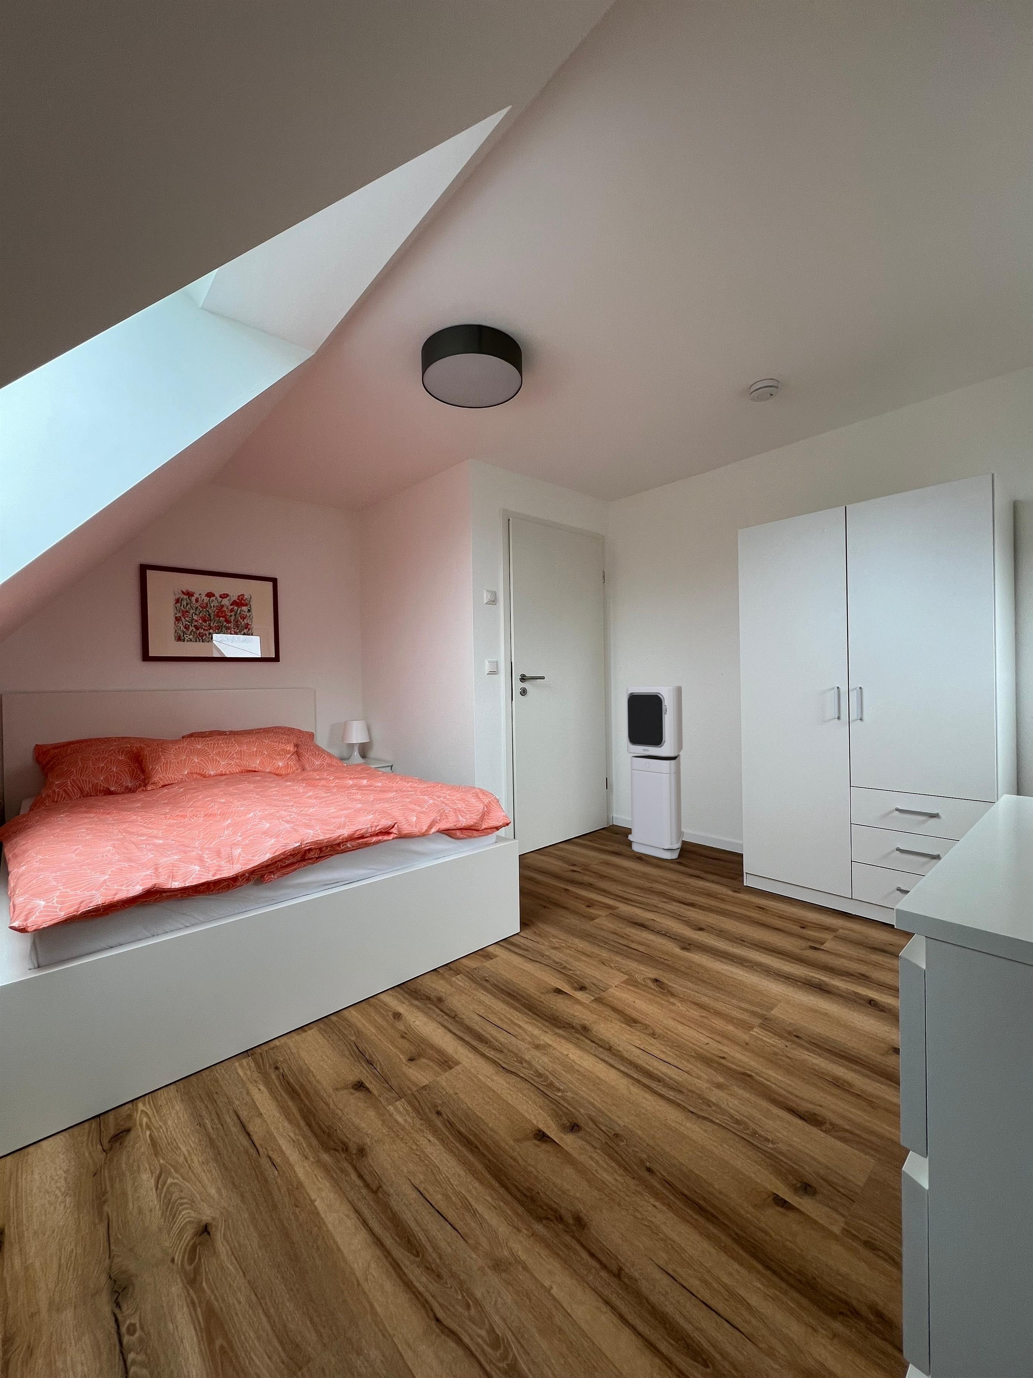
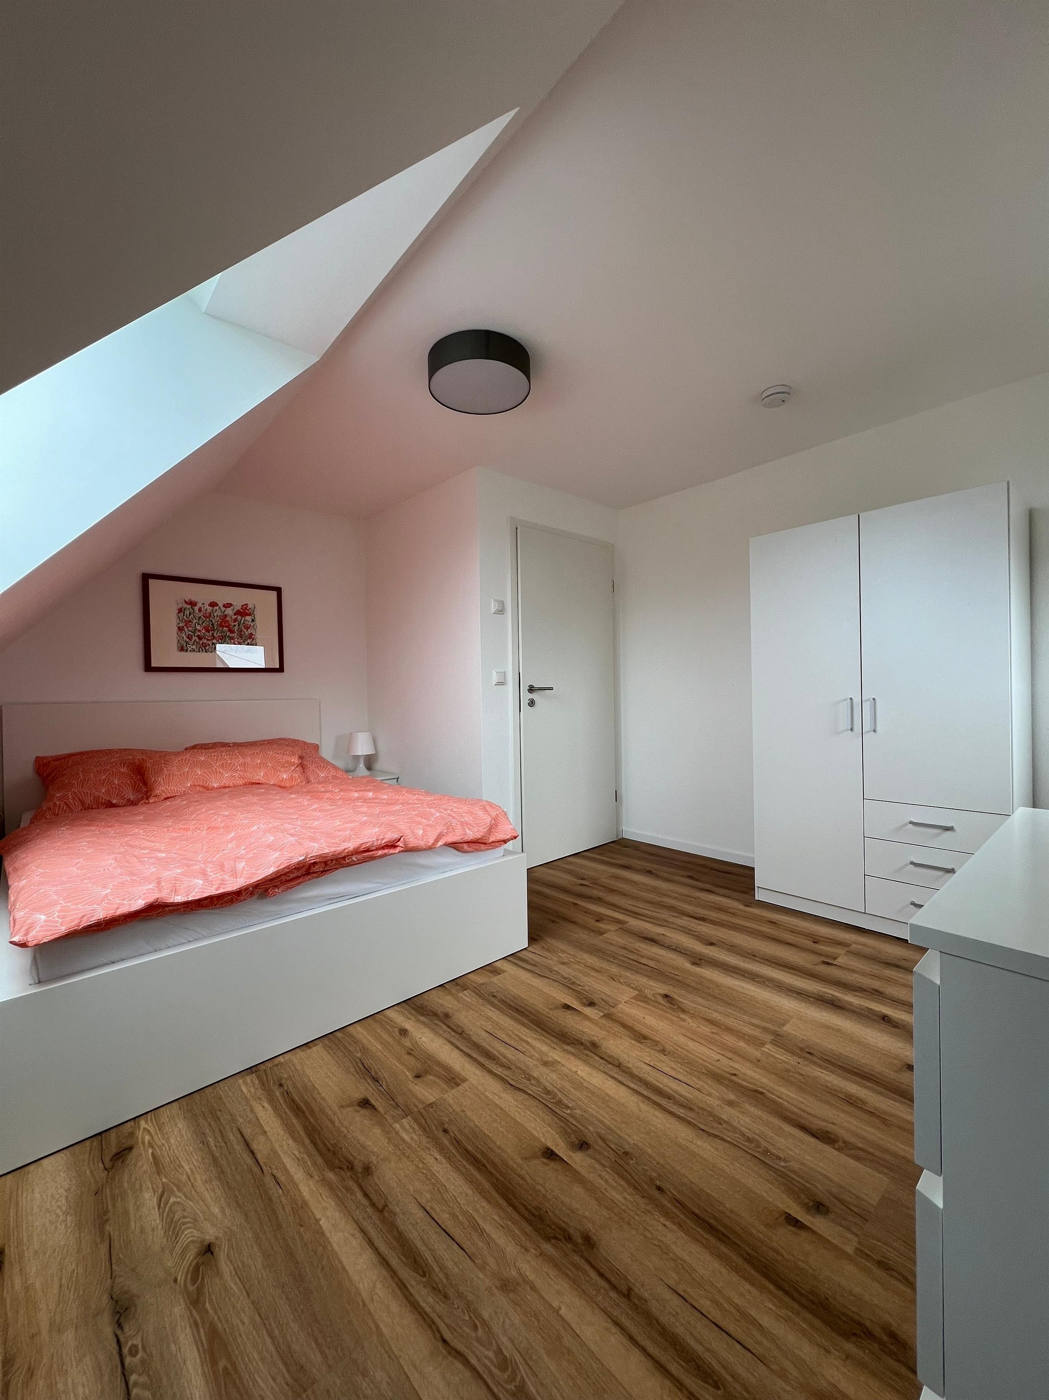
- air purifier (664, 768)
